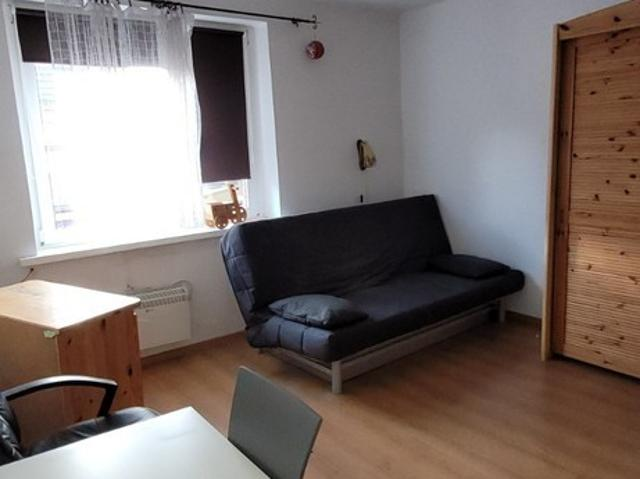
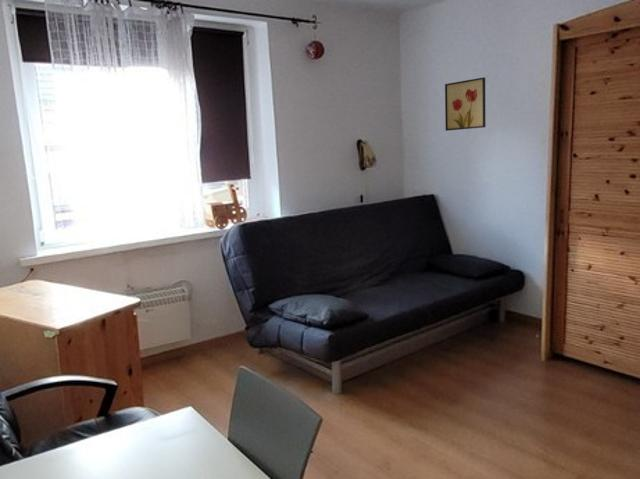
+ wall art (465, 105)
